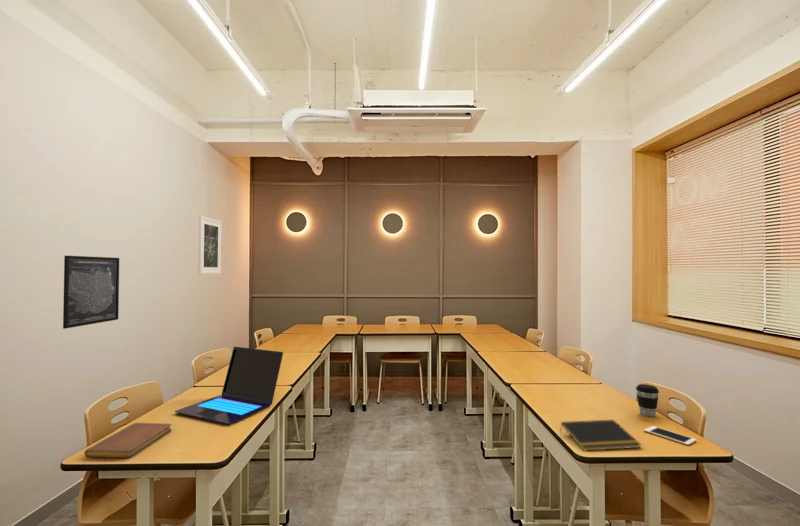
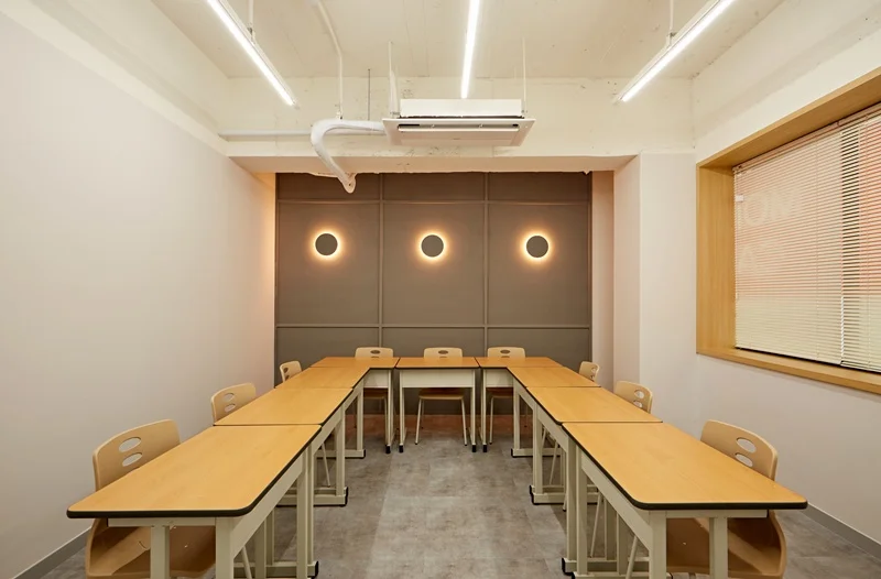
- notebook (131, 438)
- cell phone (669, 435)
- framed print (210, 246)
- notepad (599, 434)
- wall art (93, 290)
- laptop (231, 381)
- coffee cup (647, 400)
